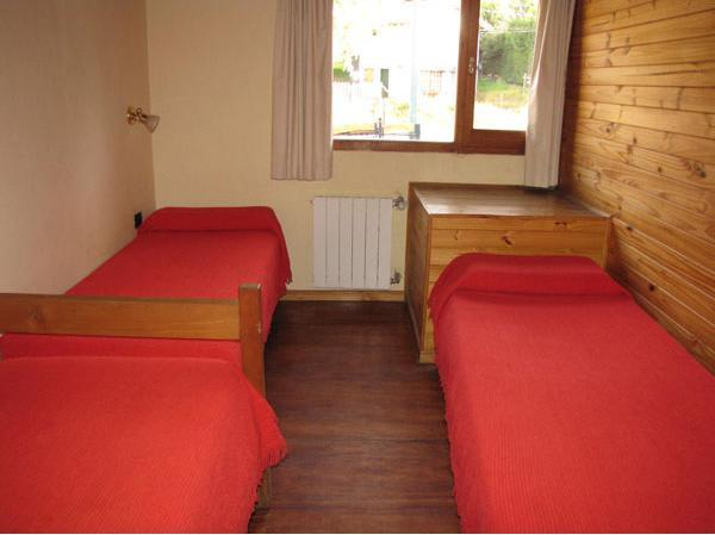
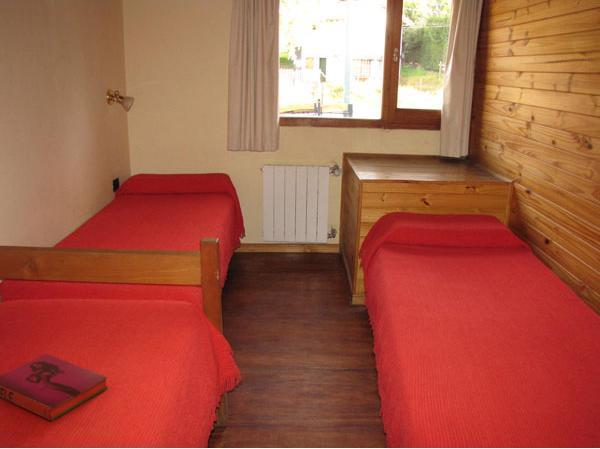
+ hardback book (48, 384)
